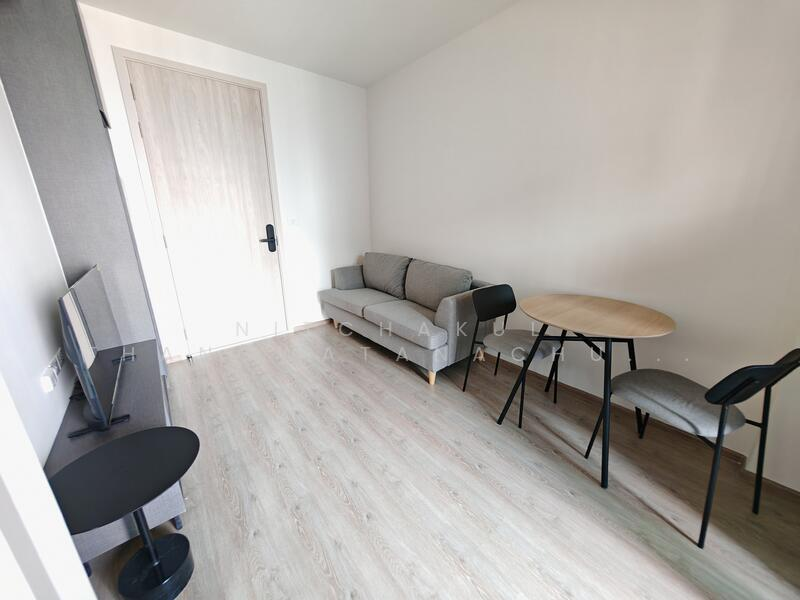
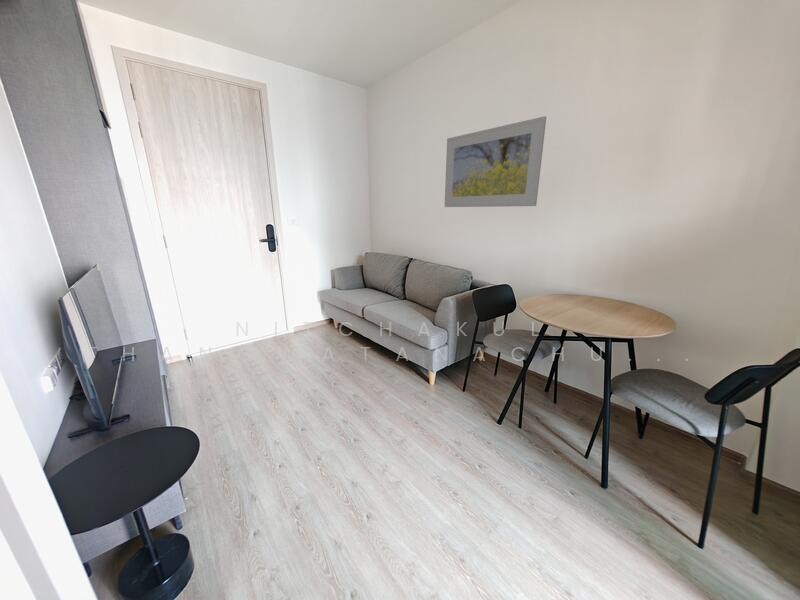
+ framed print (487, 169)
